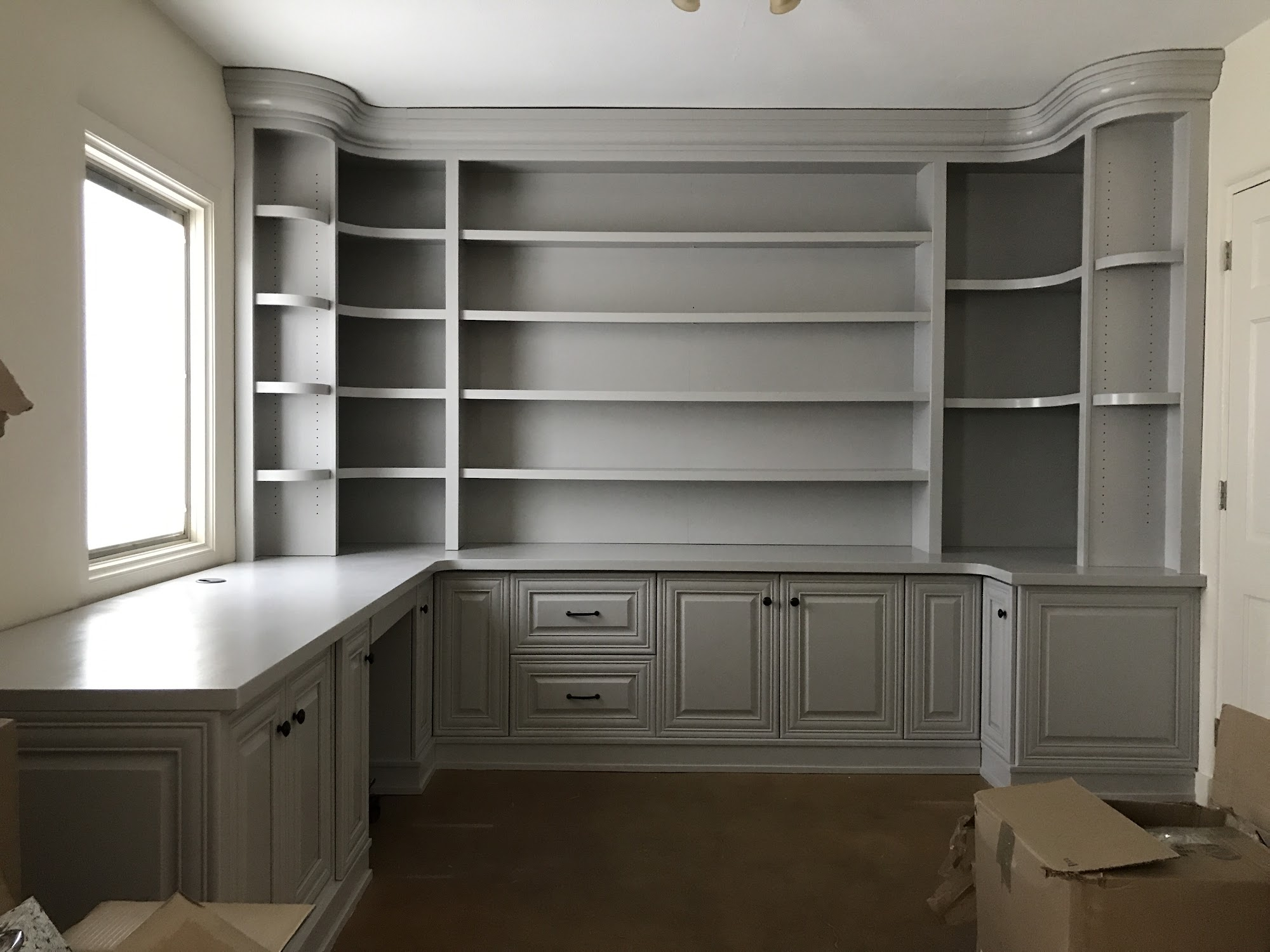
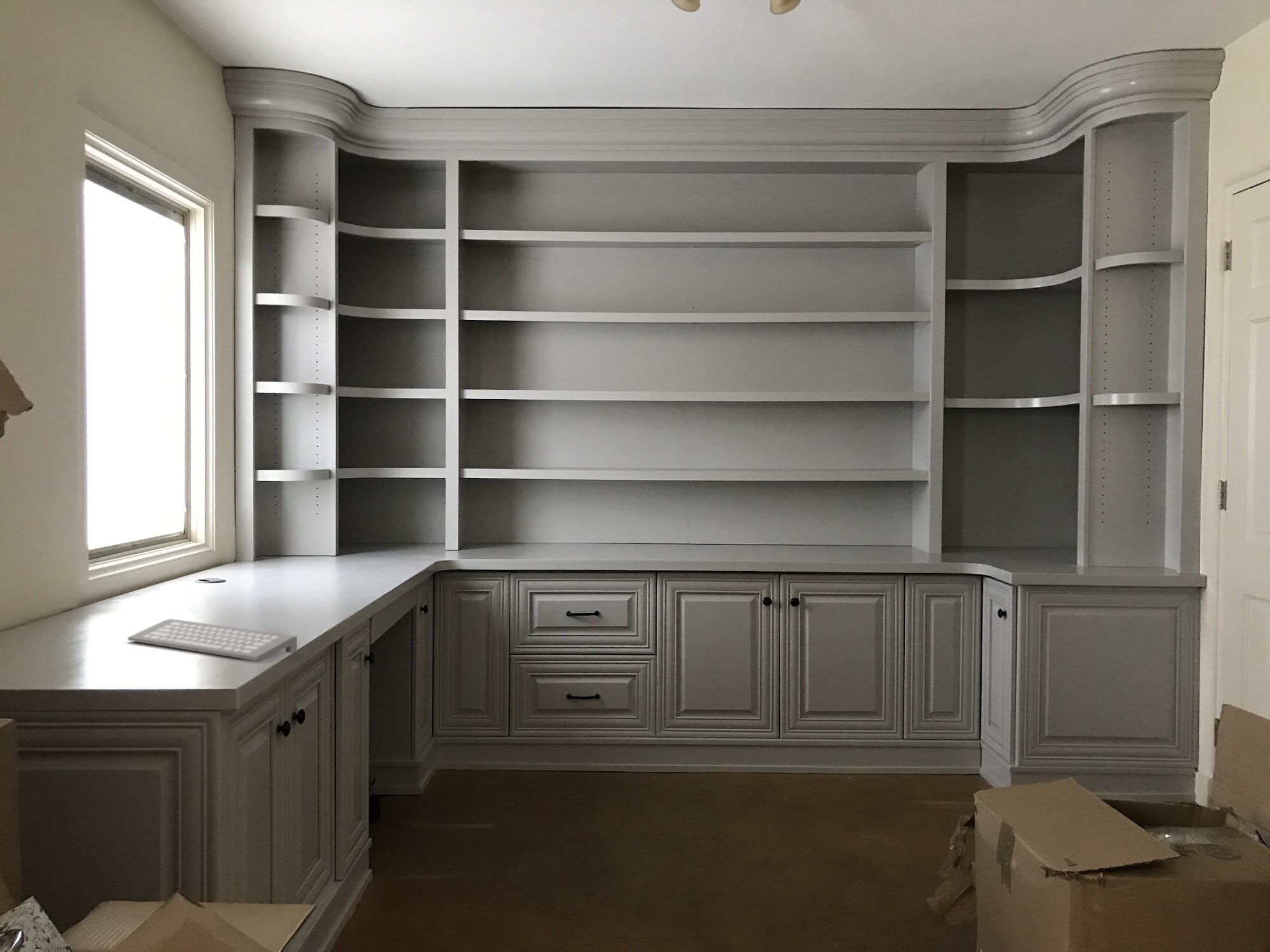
+ computer keyboard (210, 638)
